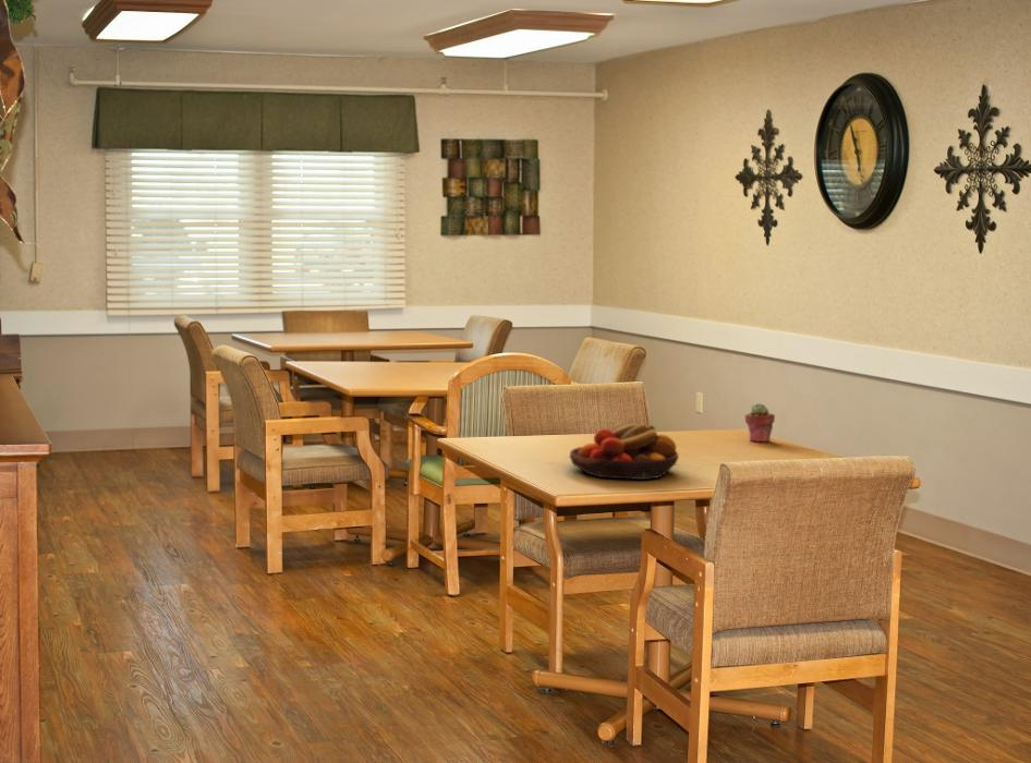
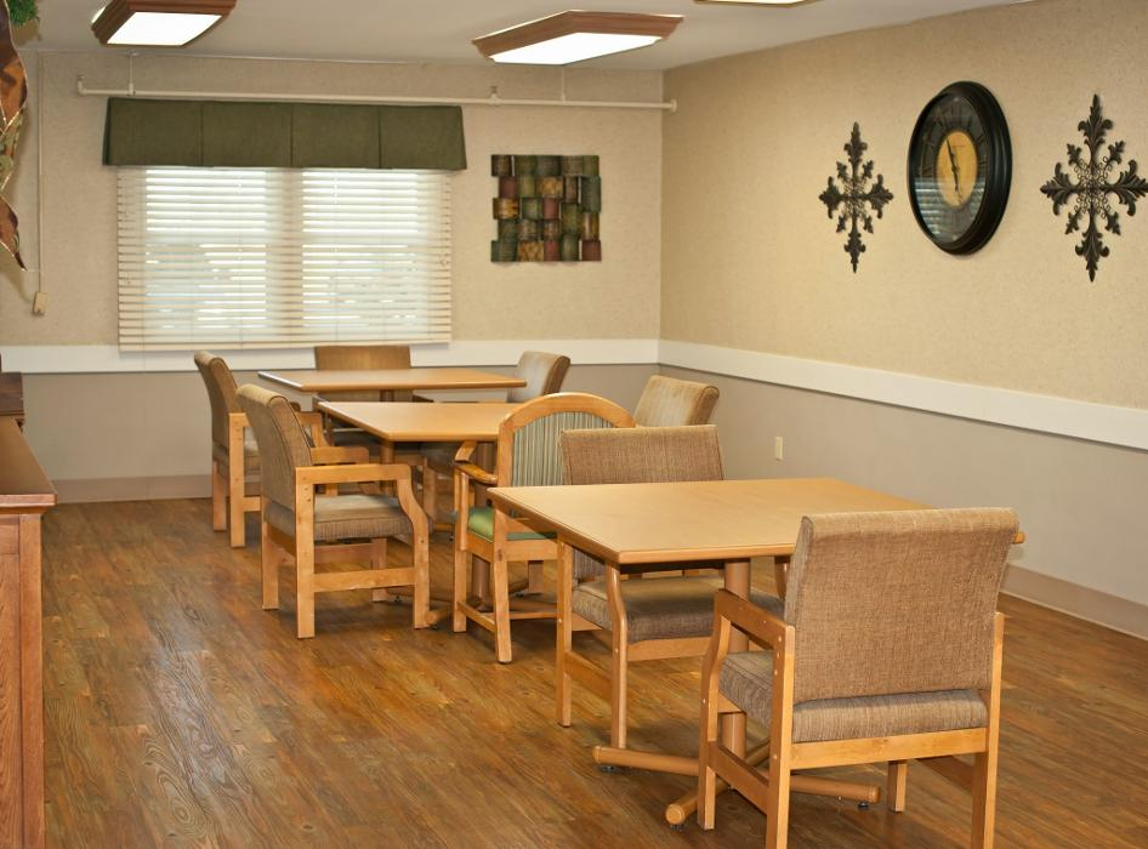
- fruit bowl (622, 448)
- potted succulent (760, 422)
